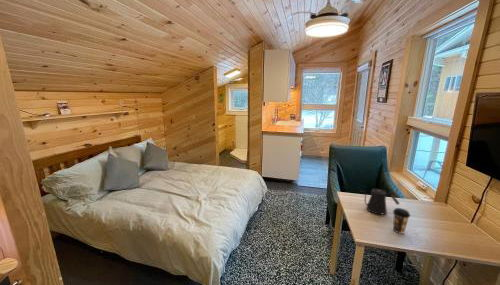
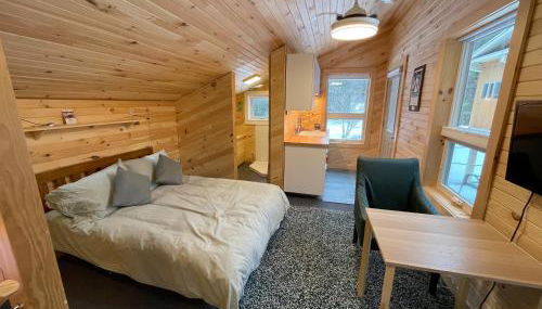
- coffee cup (400, 221)
- kettle (378, 200)
